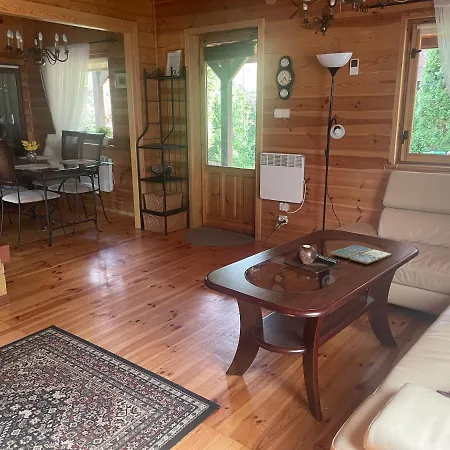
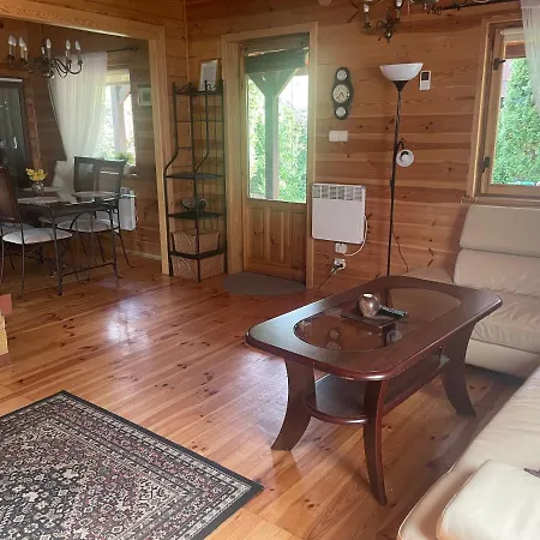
- drink coaster (360, 253)
